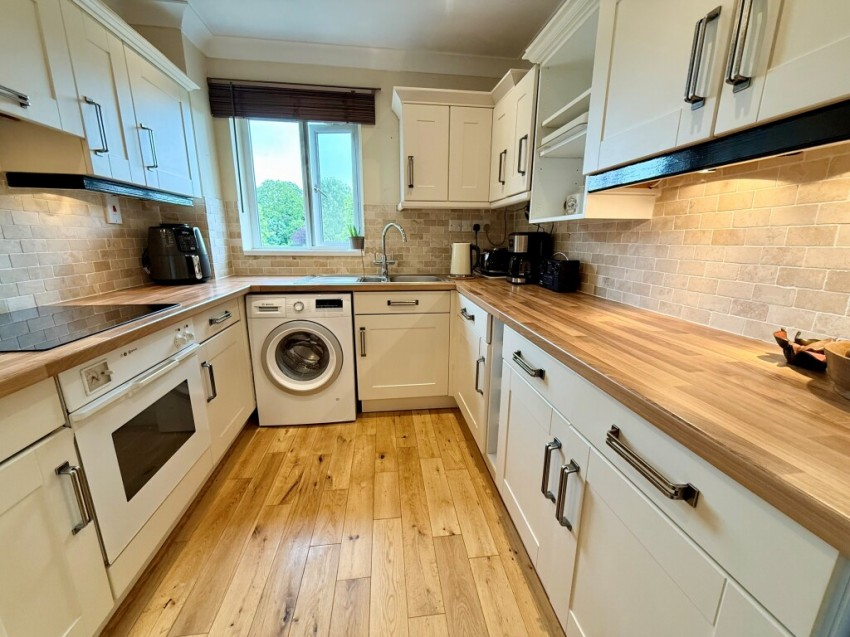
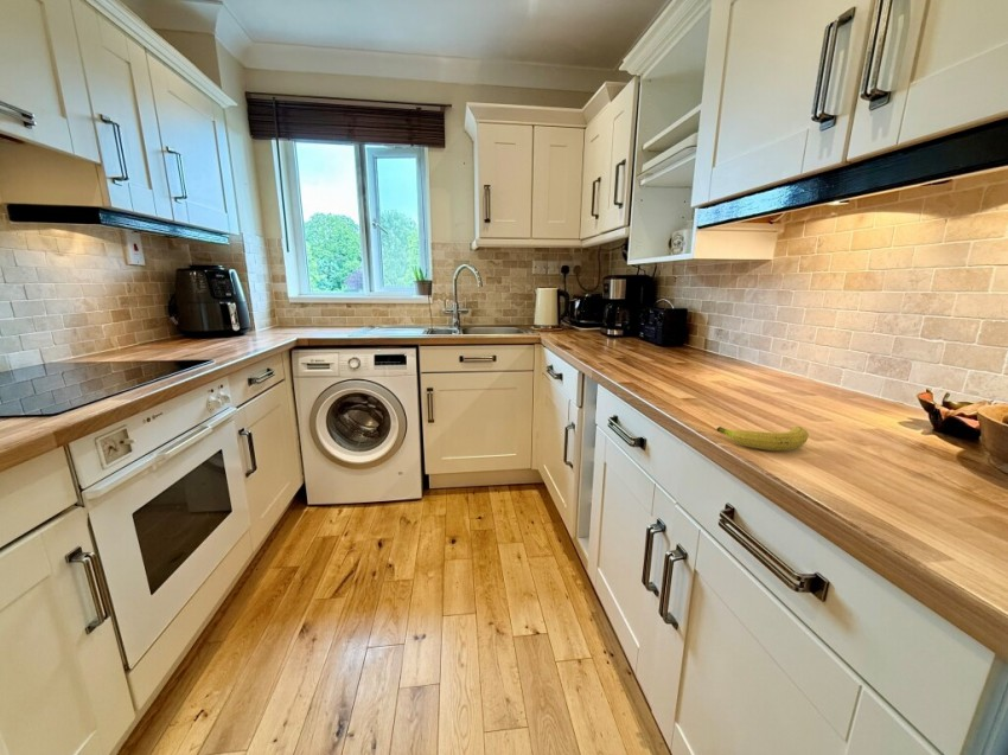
+ fruit (760, 434)
